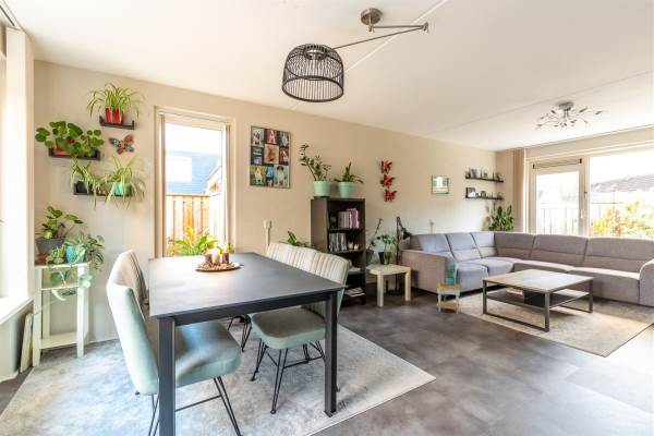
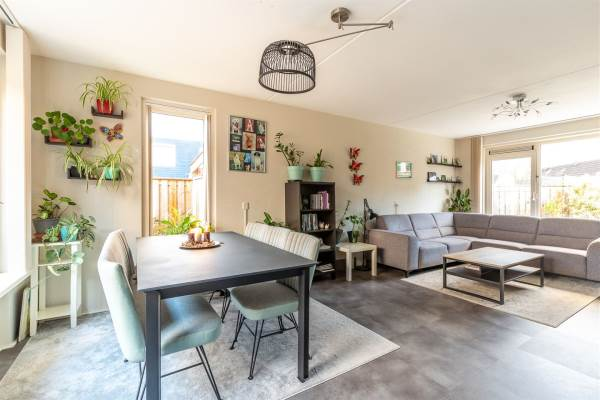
- side table (448, 287)
